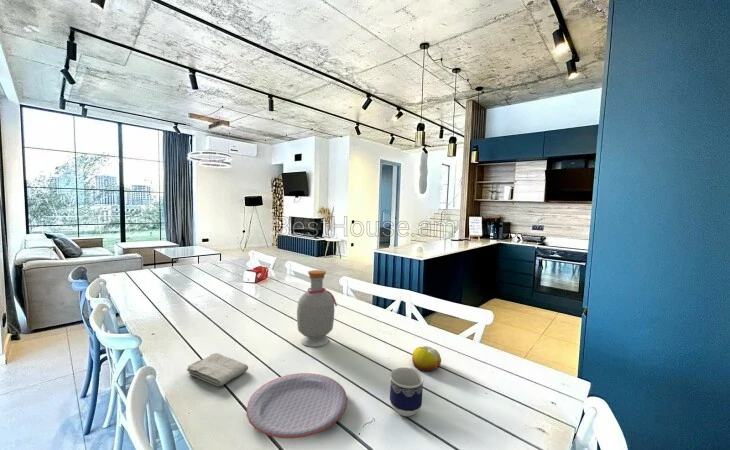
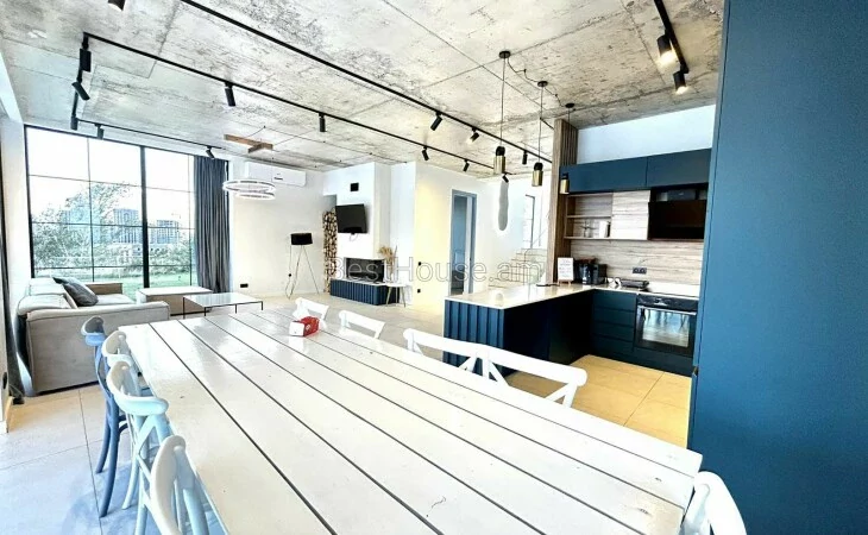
- bottle (316, 306)
- plate (298, 403)
- fruit (426, 356)
- washcloth (217, 367)
- cup (407, 390)
